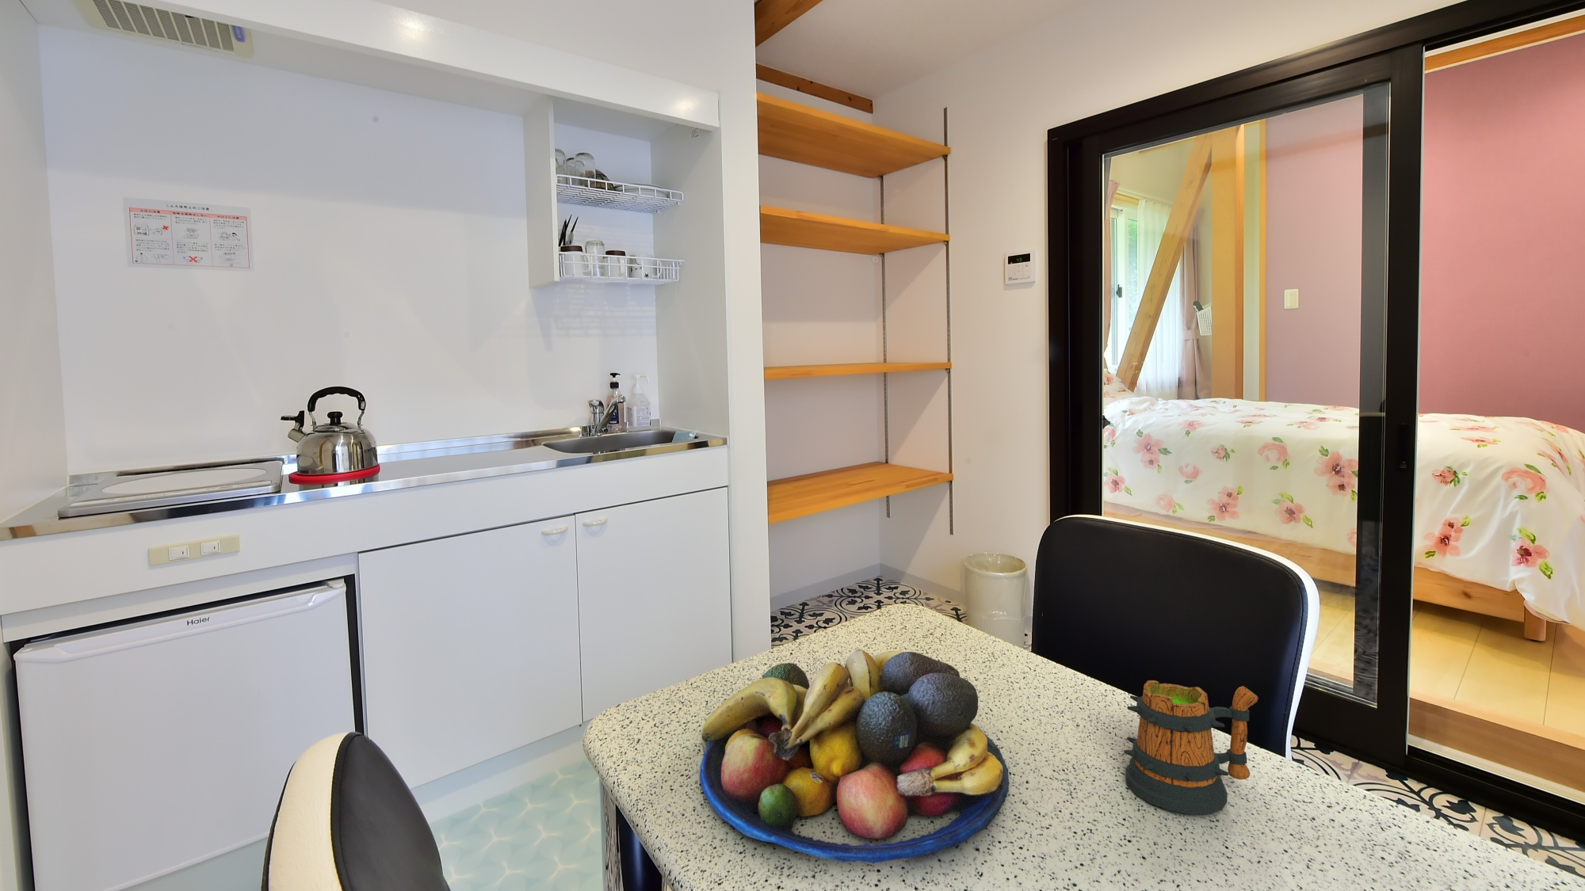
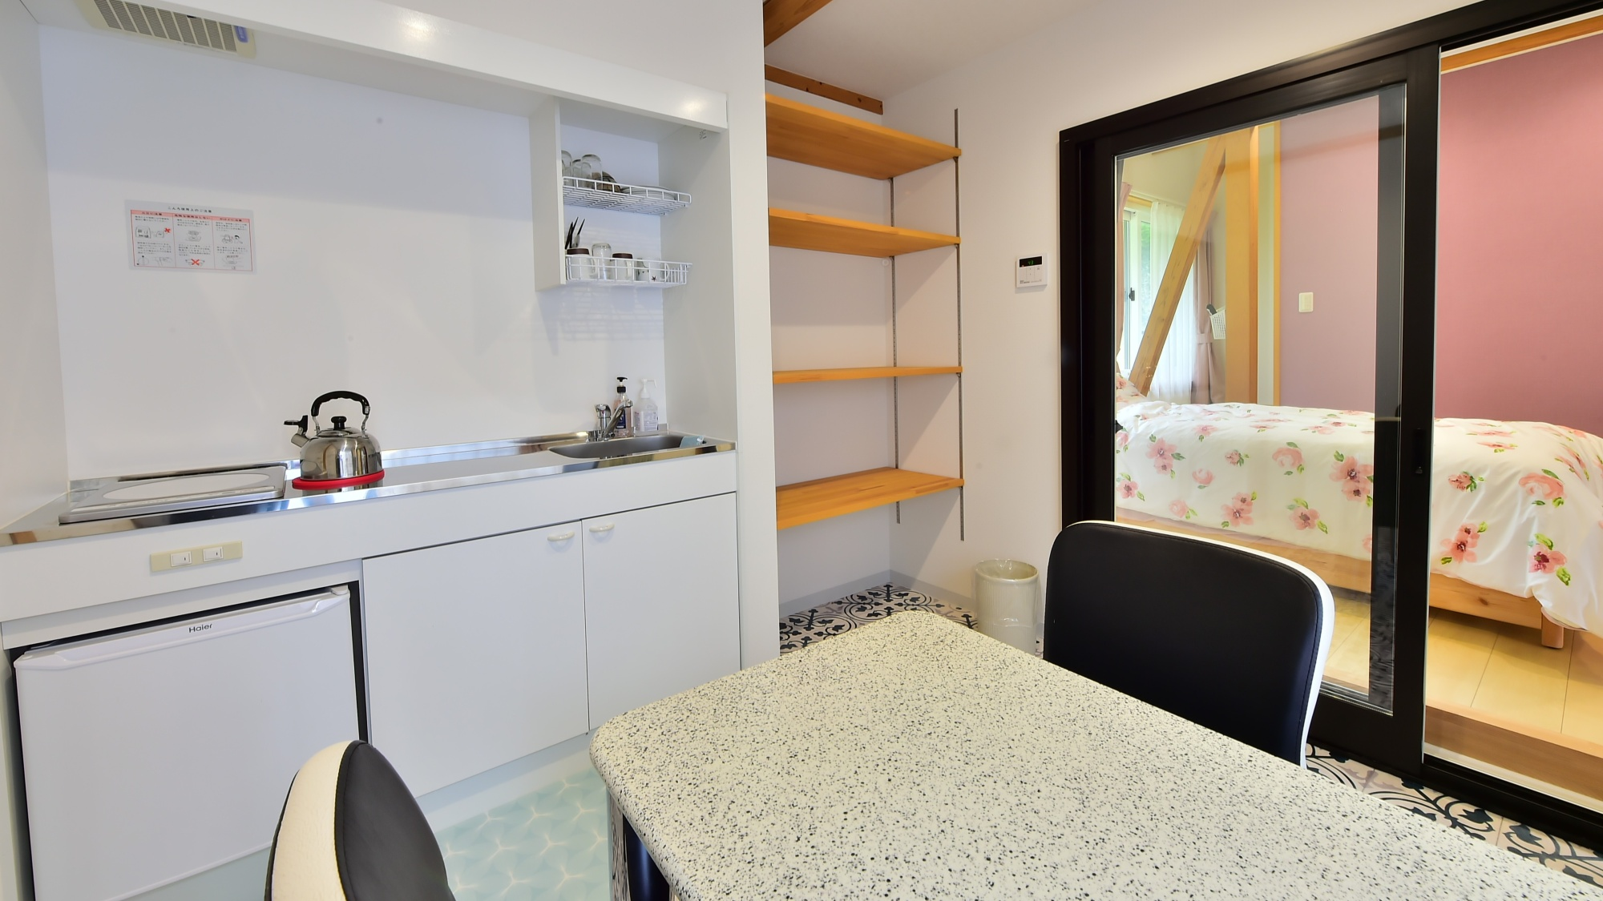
- mug (1189, 737)
- fruit bowl (848, 711)
